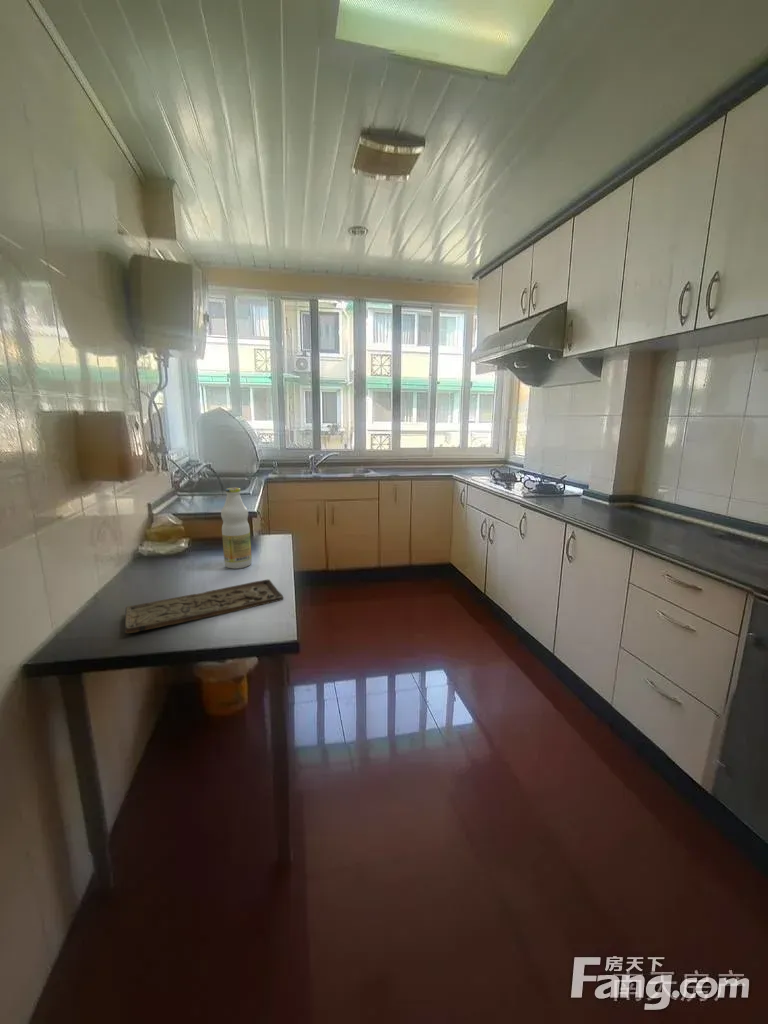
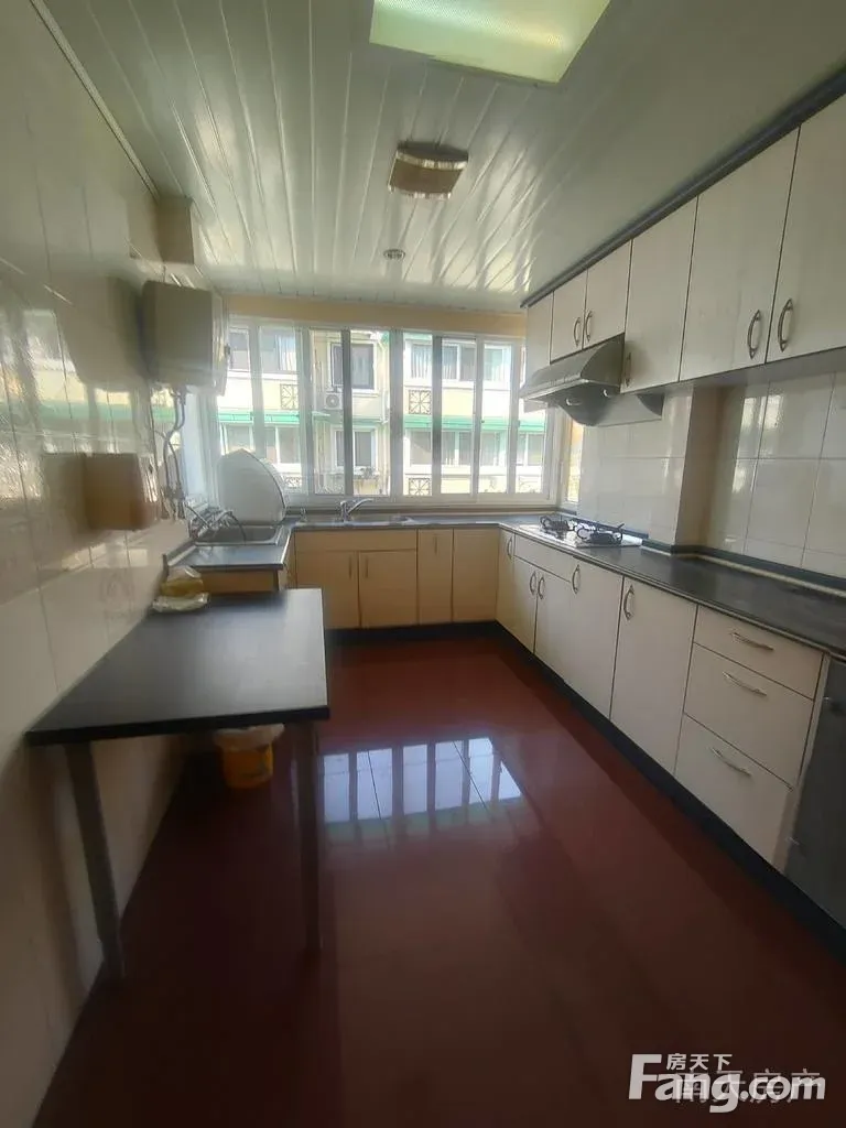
- bottle (235, 527)
- cutting board (207, 603)
